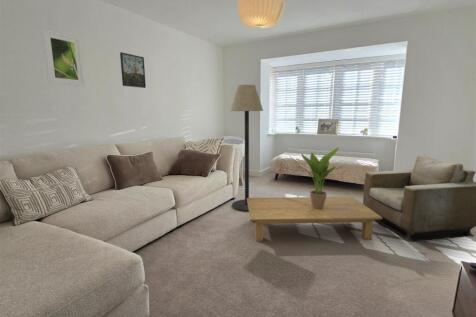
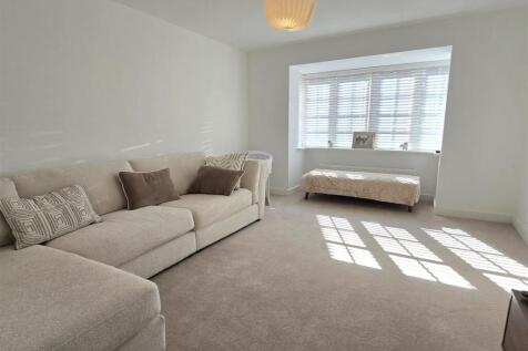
- floor lamp (246, 148)
- potted plant (316, 176)
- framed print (64, 59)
- coffee table (306, 217)
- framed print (133, 71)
- armchair (416, 190)
